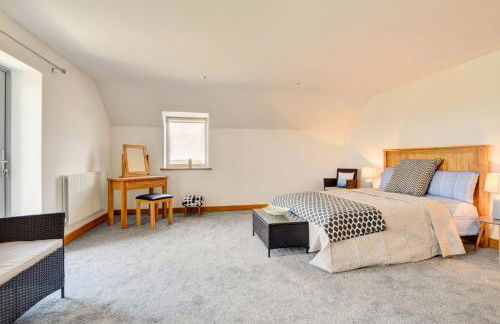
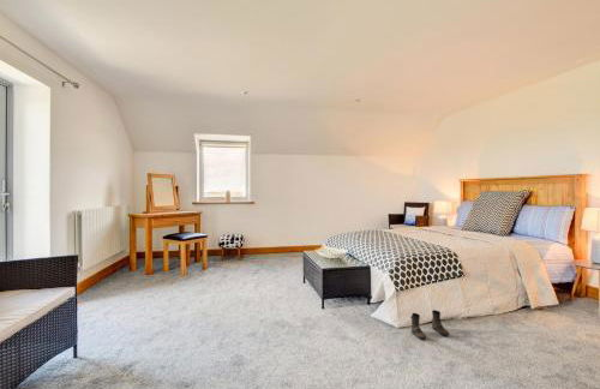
+ boots (432, 324)
